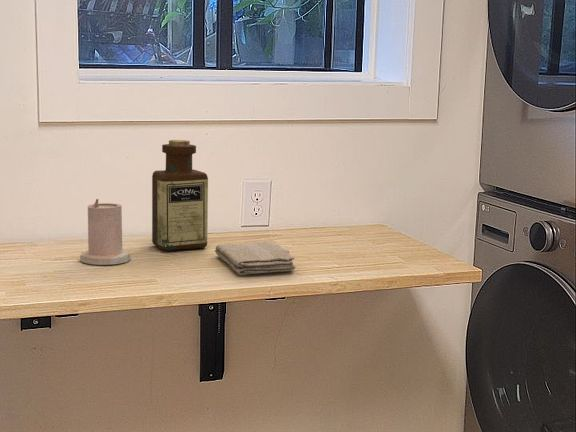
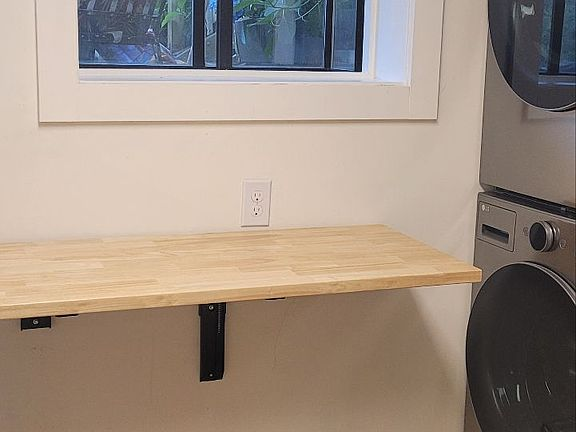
- washcloth (254, 255)
- bottle (179, 194)
- candle (105, 228)
